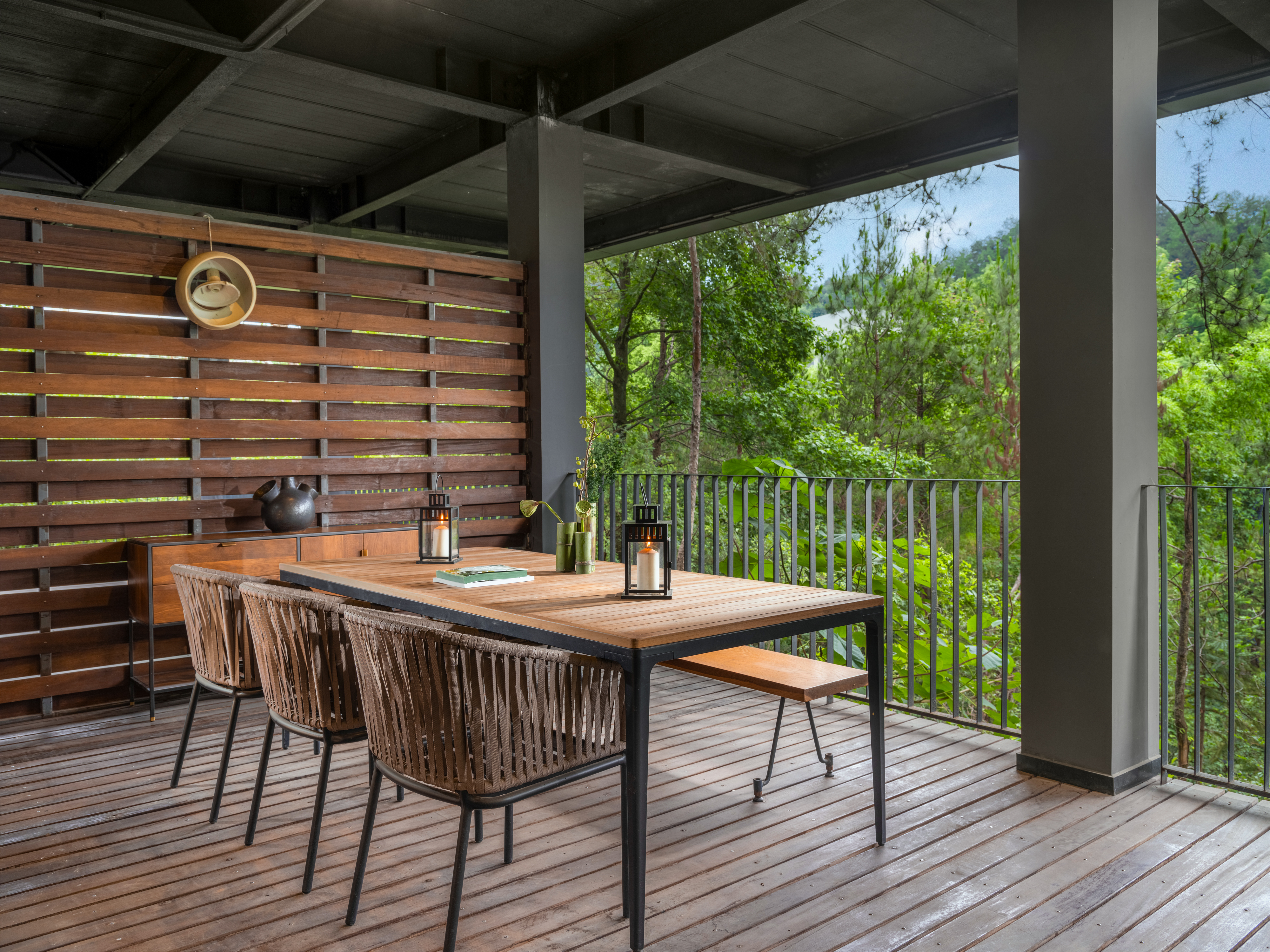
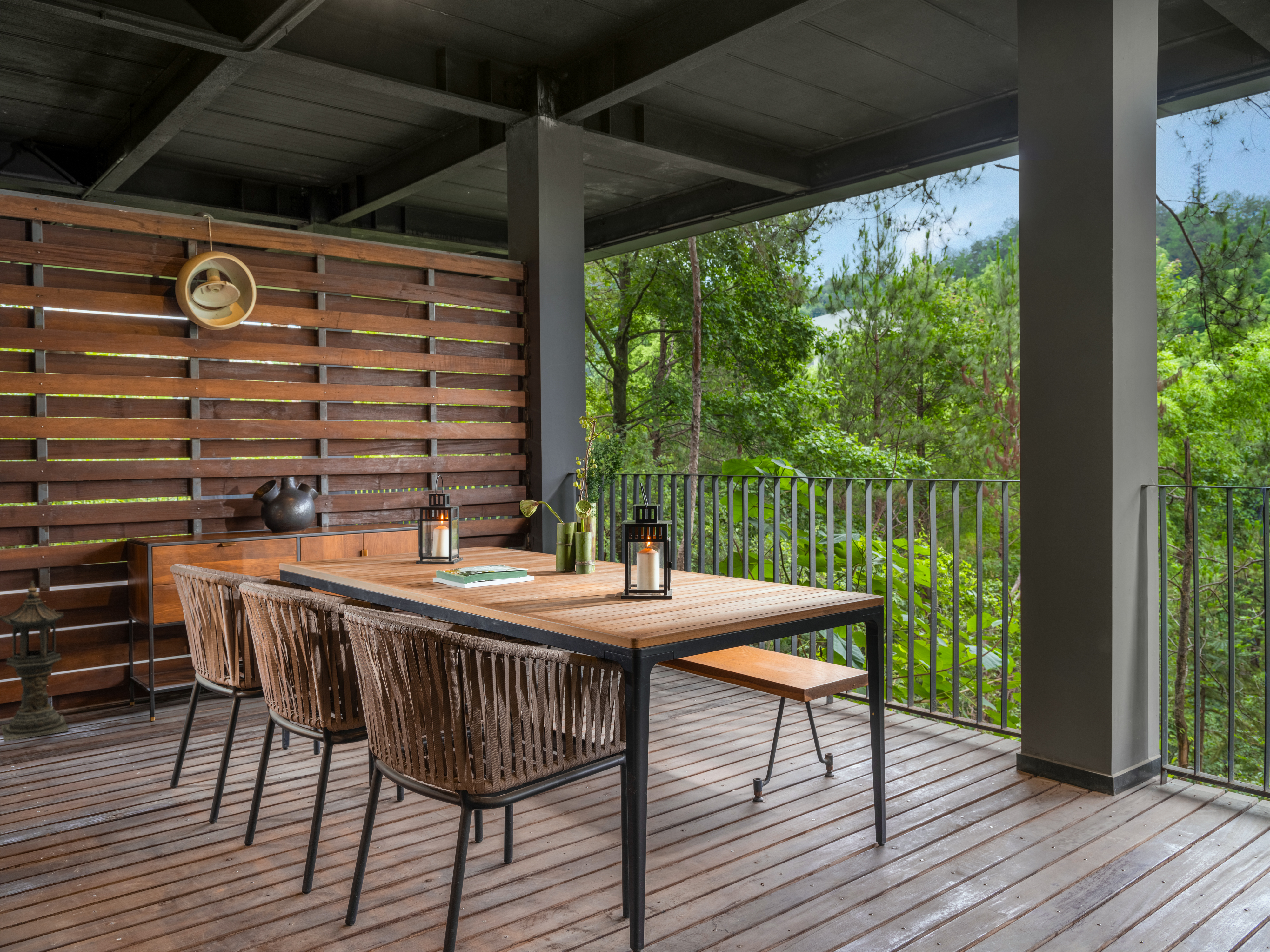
+ lantern (33, 655)
